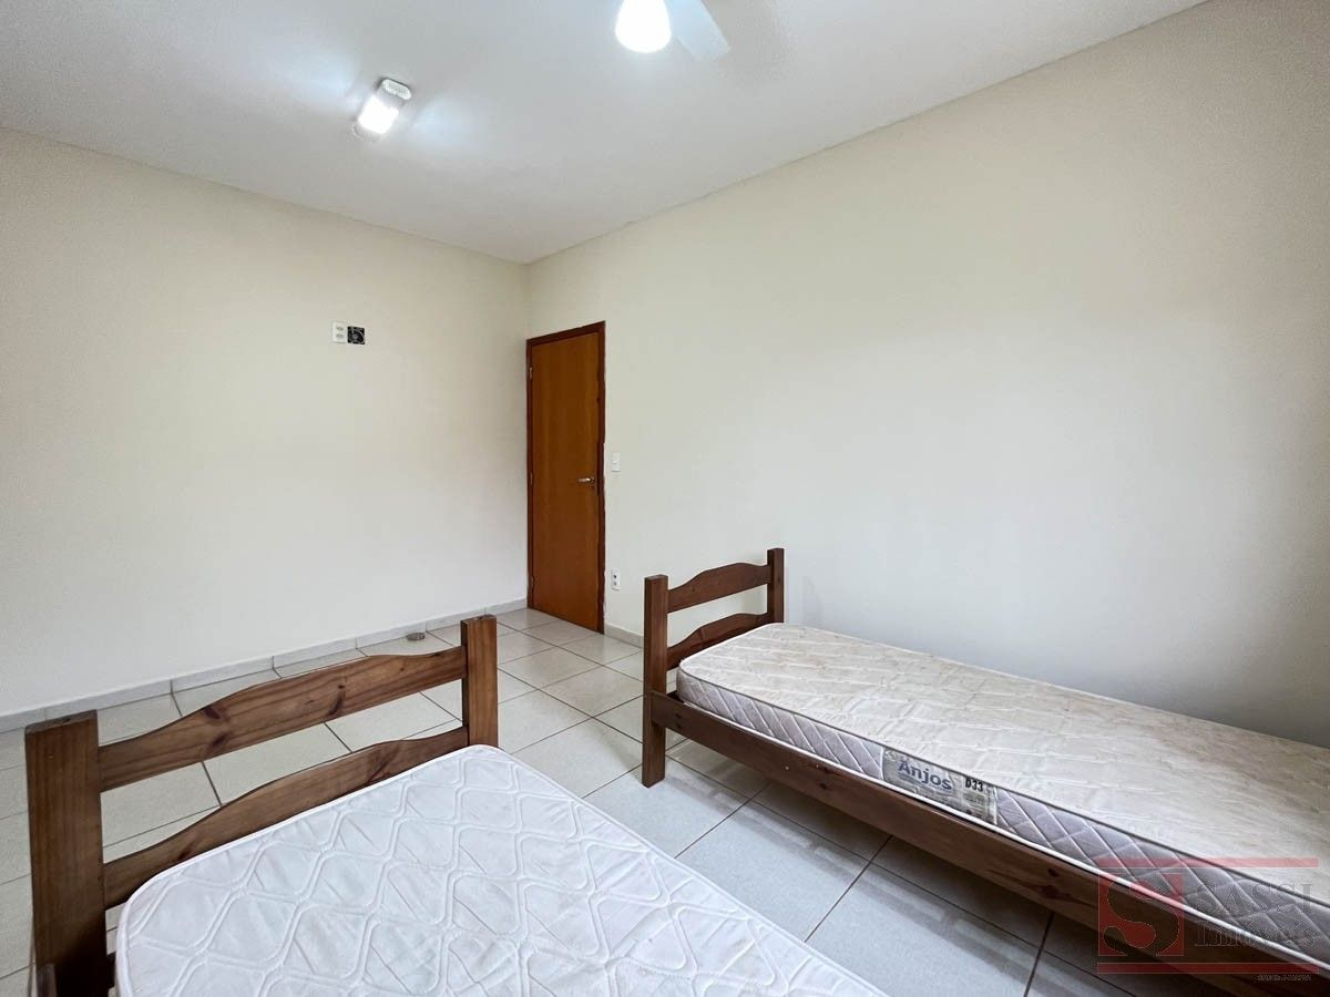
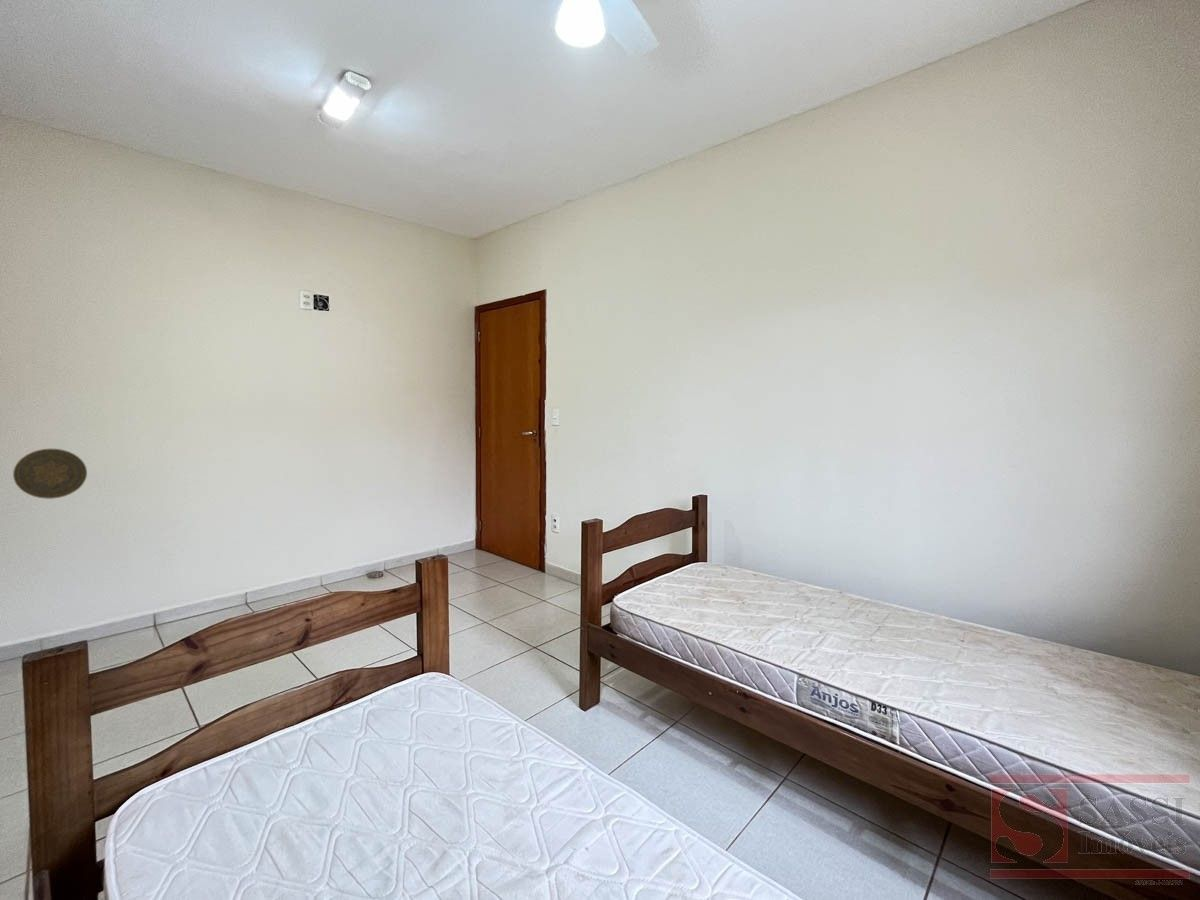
+ decorative plate (51, 473)
